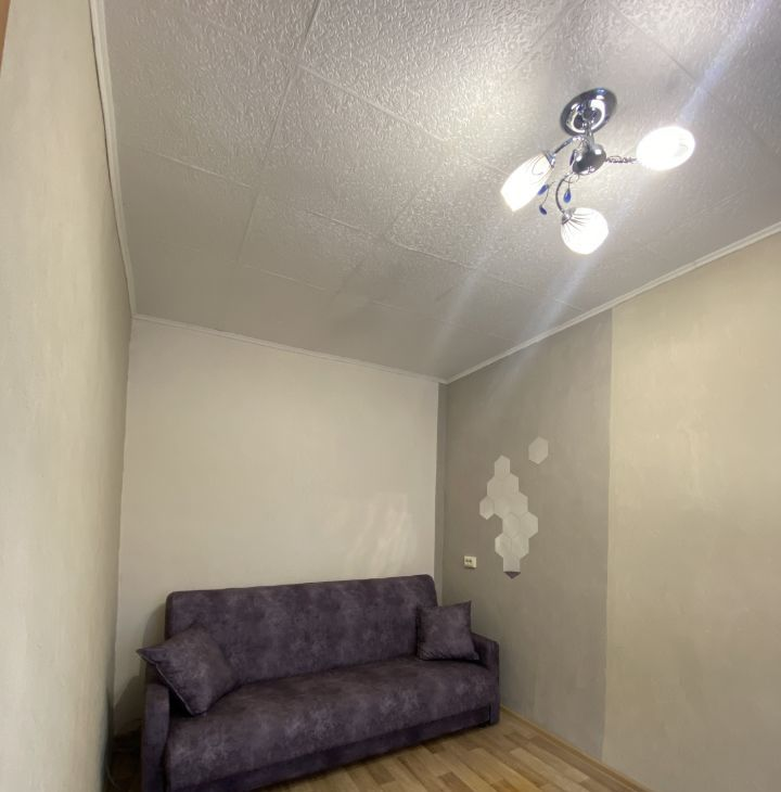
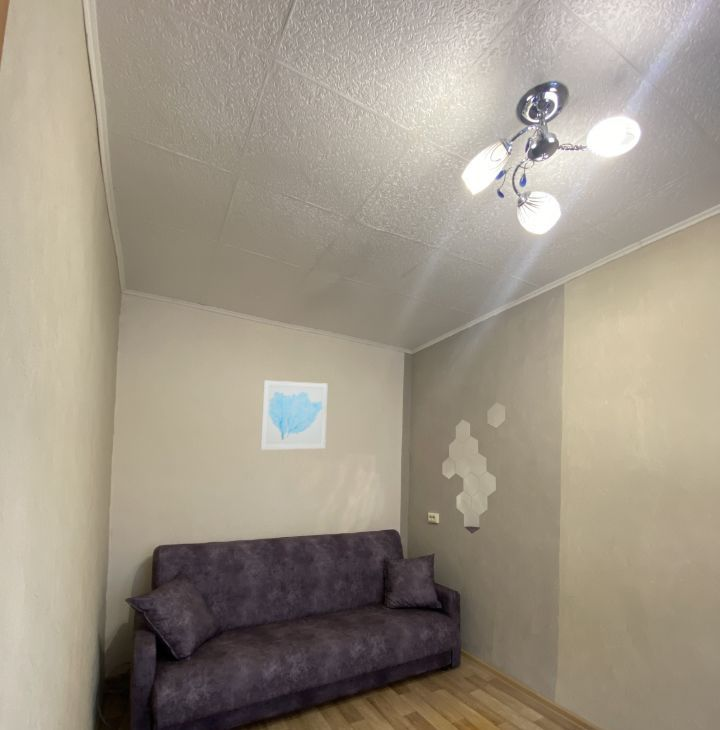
+ wall art (295, 415)
